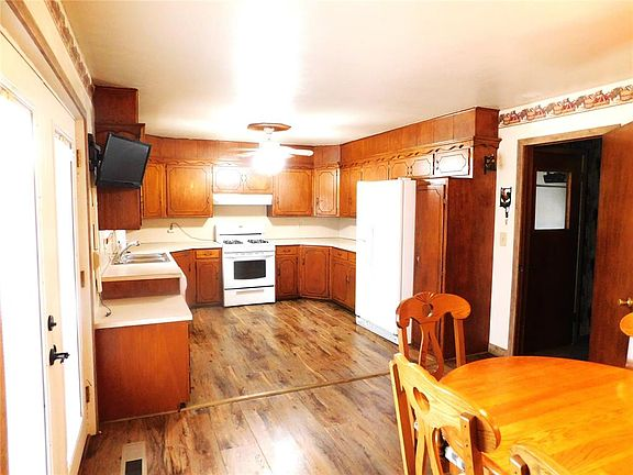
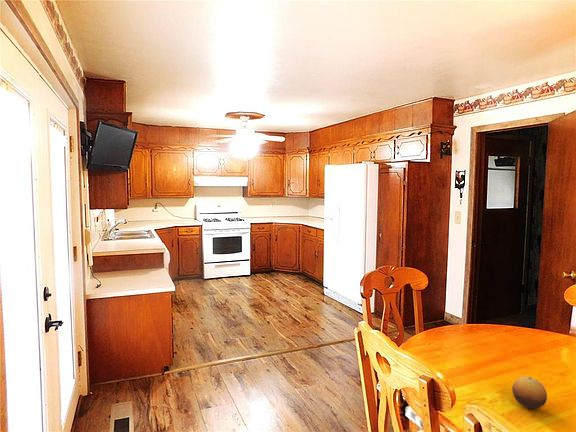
+ fruit (529, 392)
